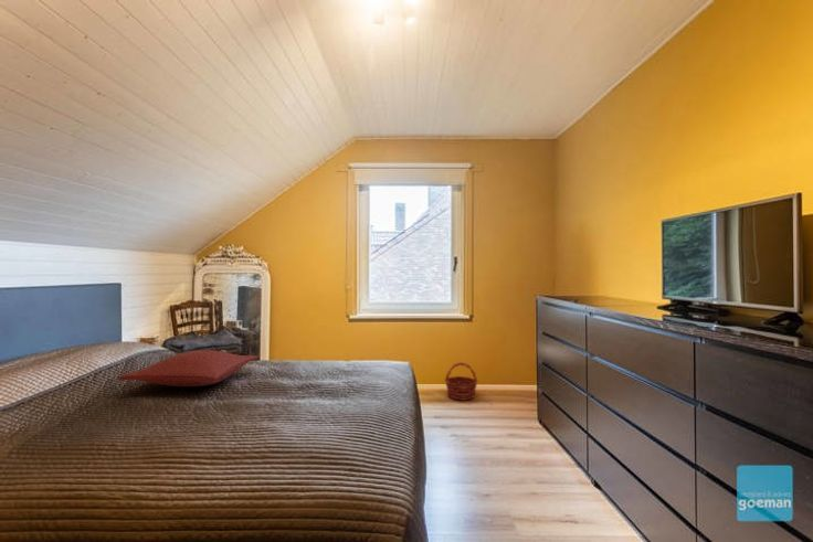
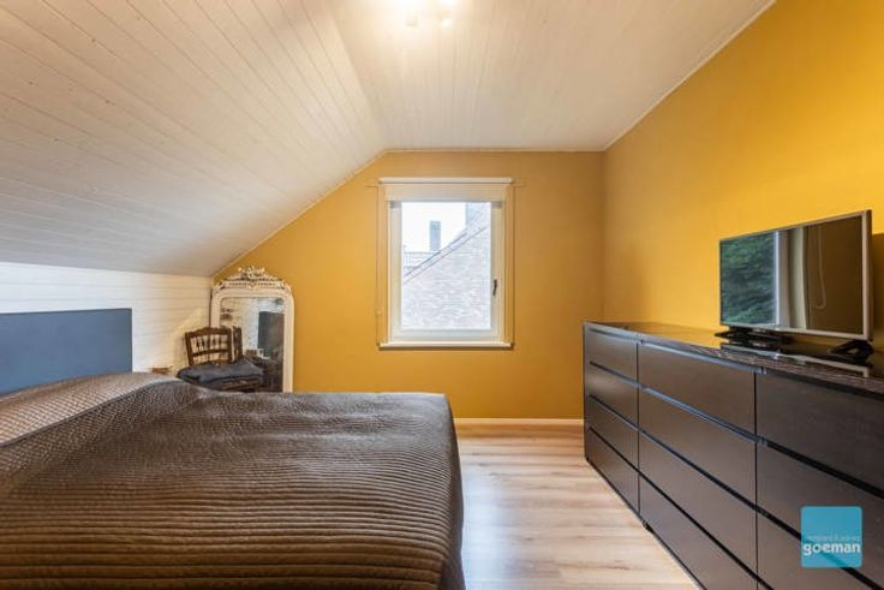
- basket (461, 379)
- pillow (196, 368)
